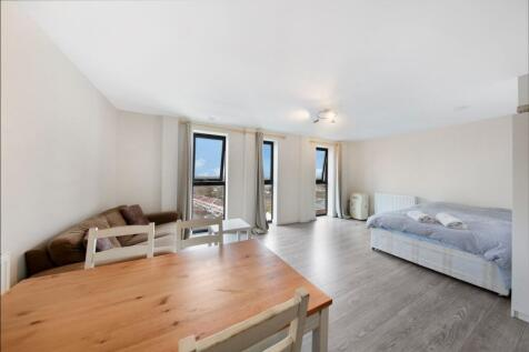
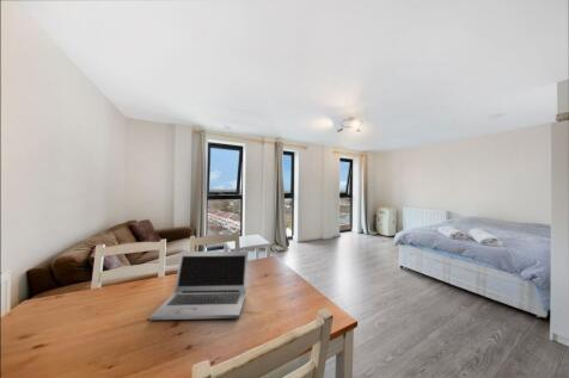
+ laptop (206, 280)
